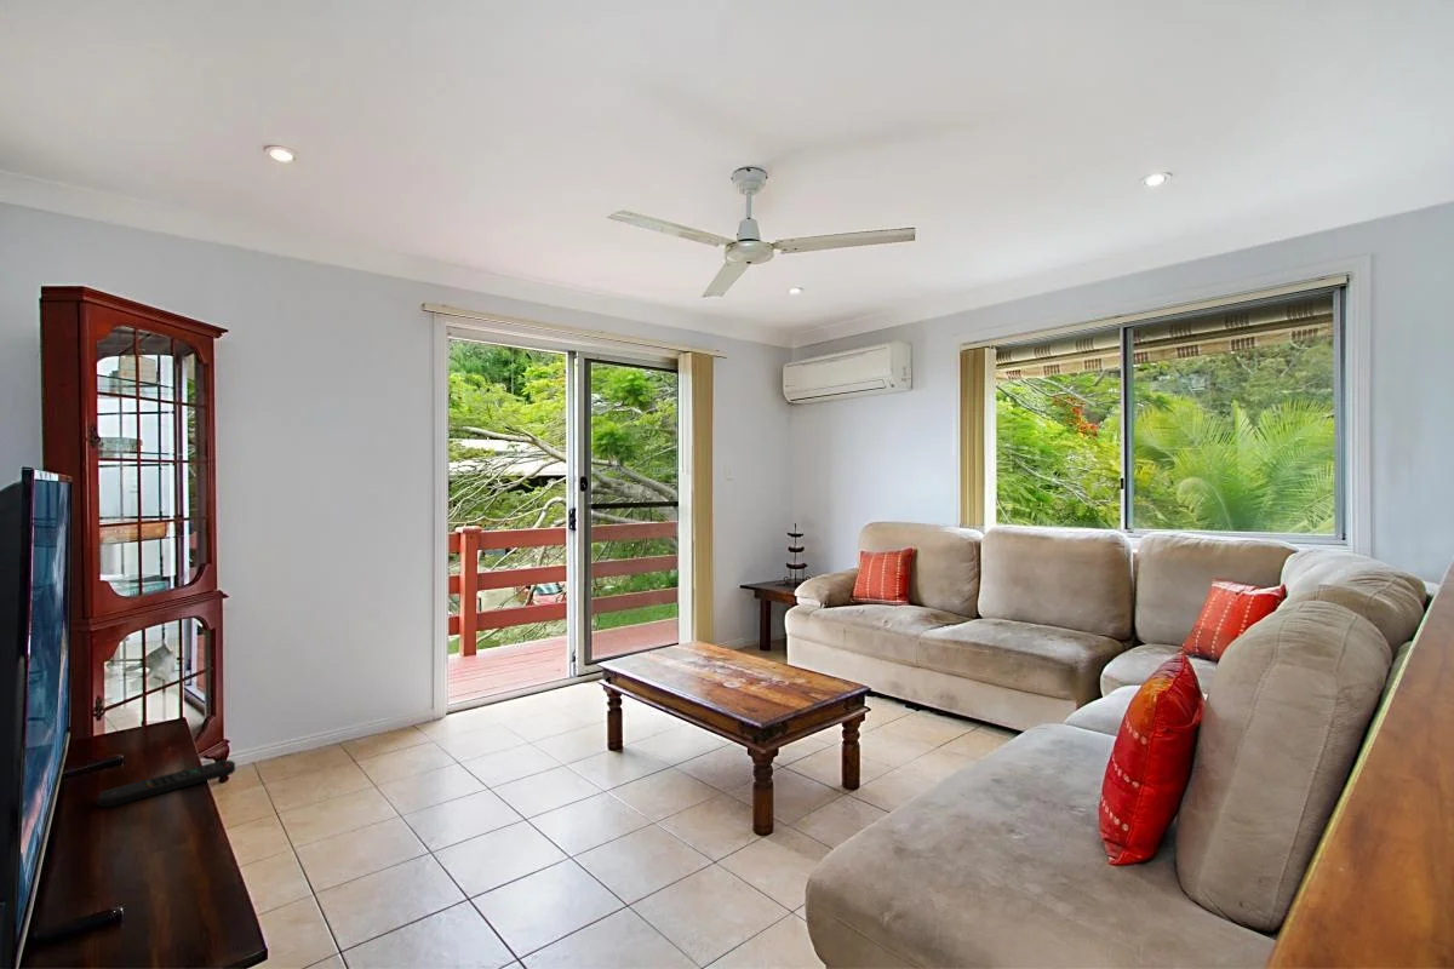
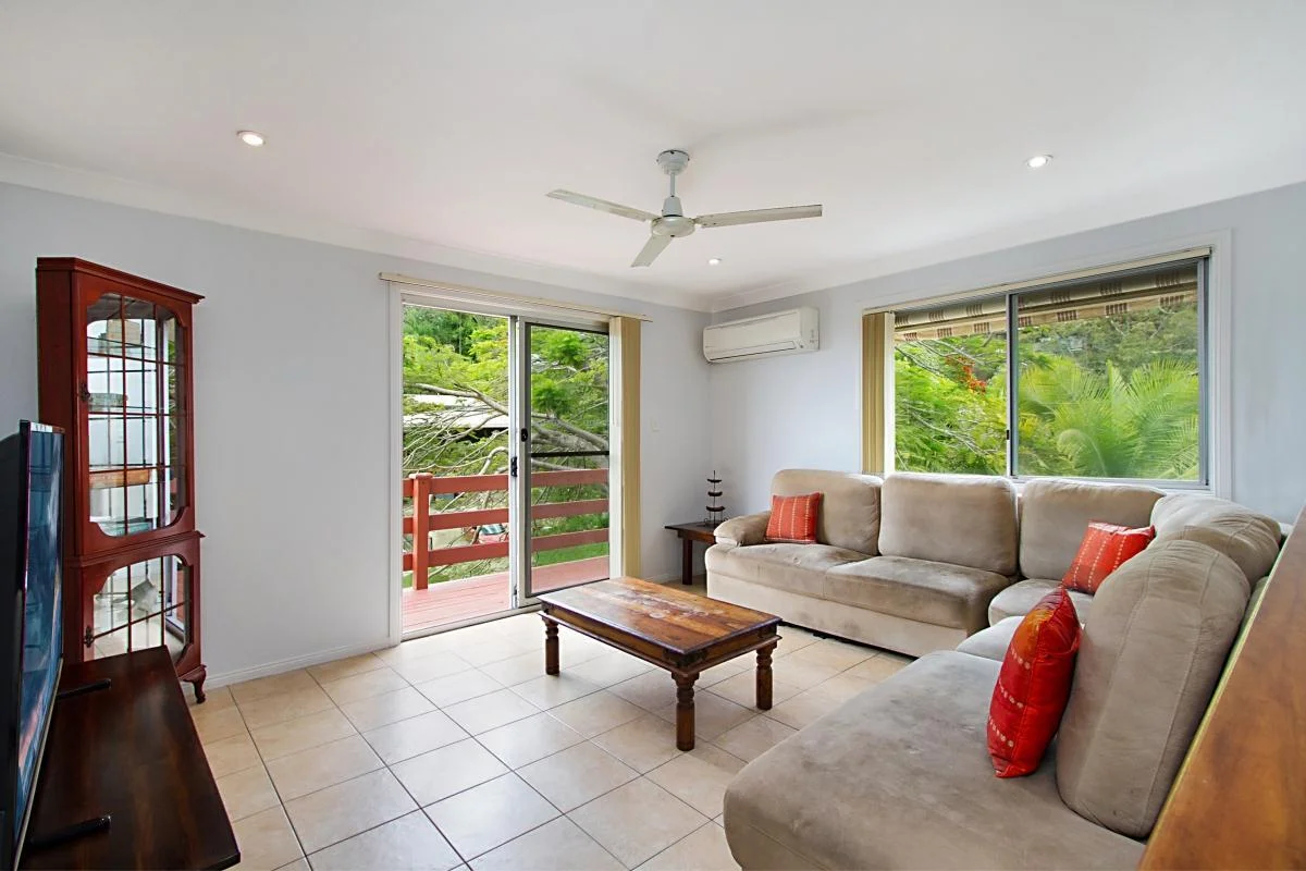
- remote control (170, 781)
